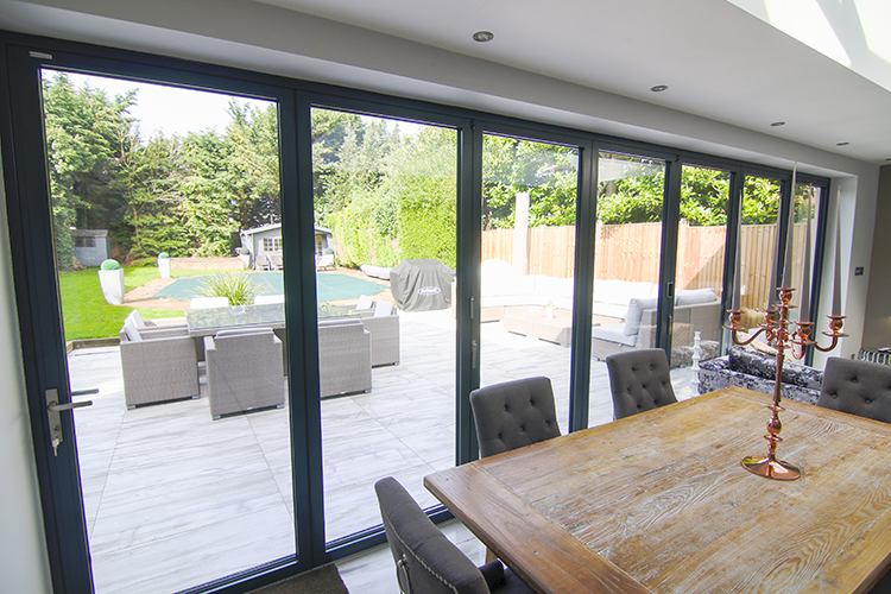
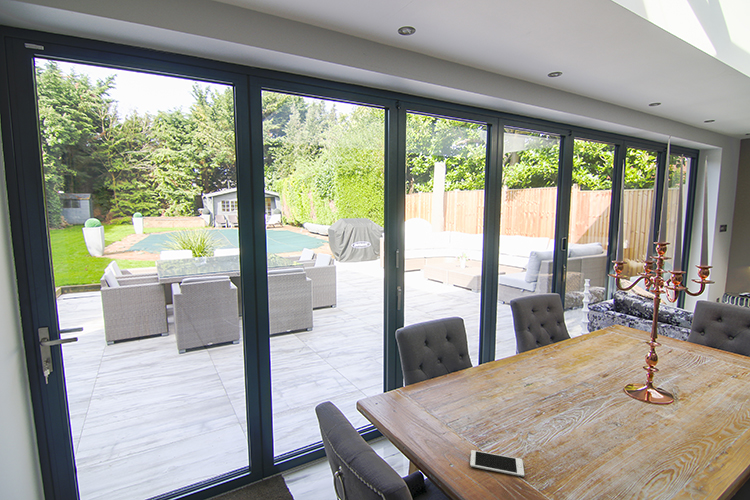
+ cell phone (496, 462)
